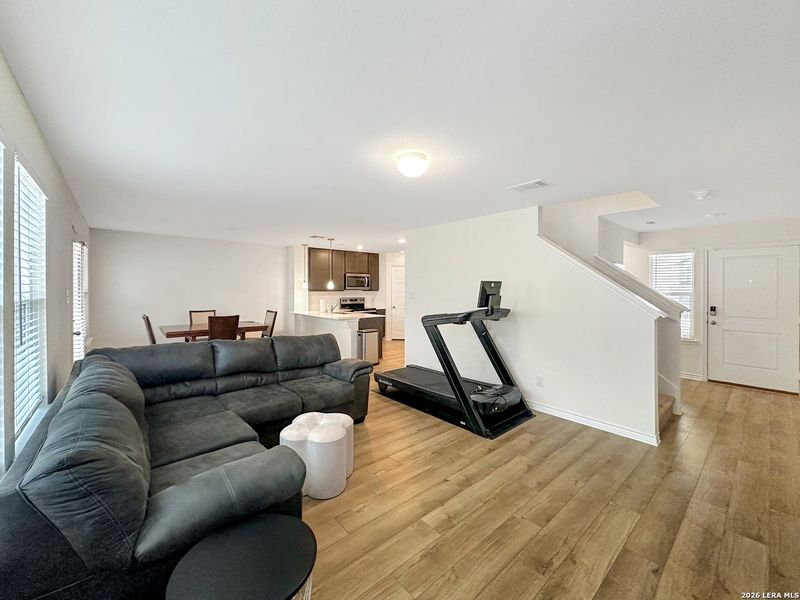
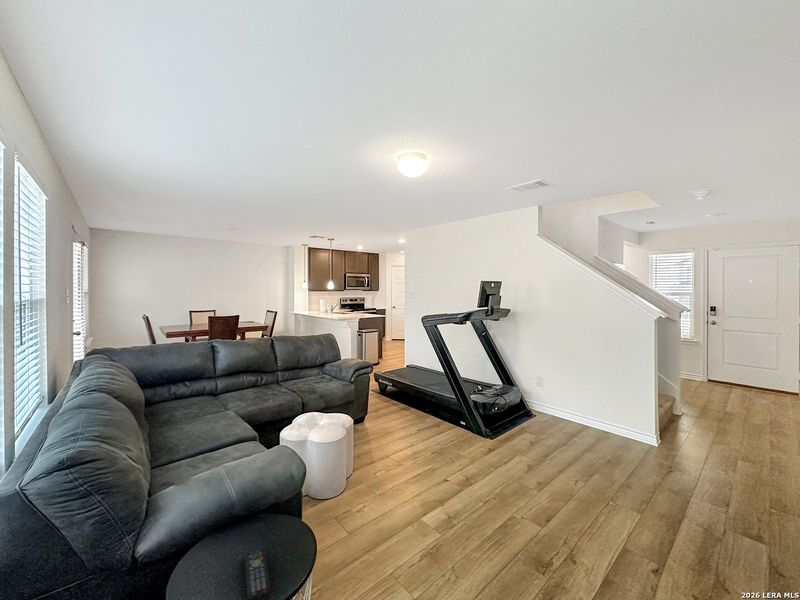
+ remote control (256, 570)
